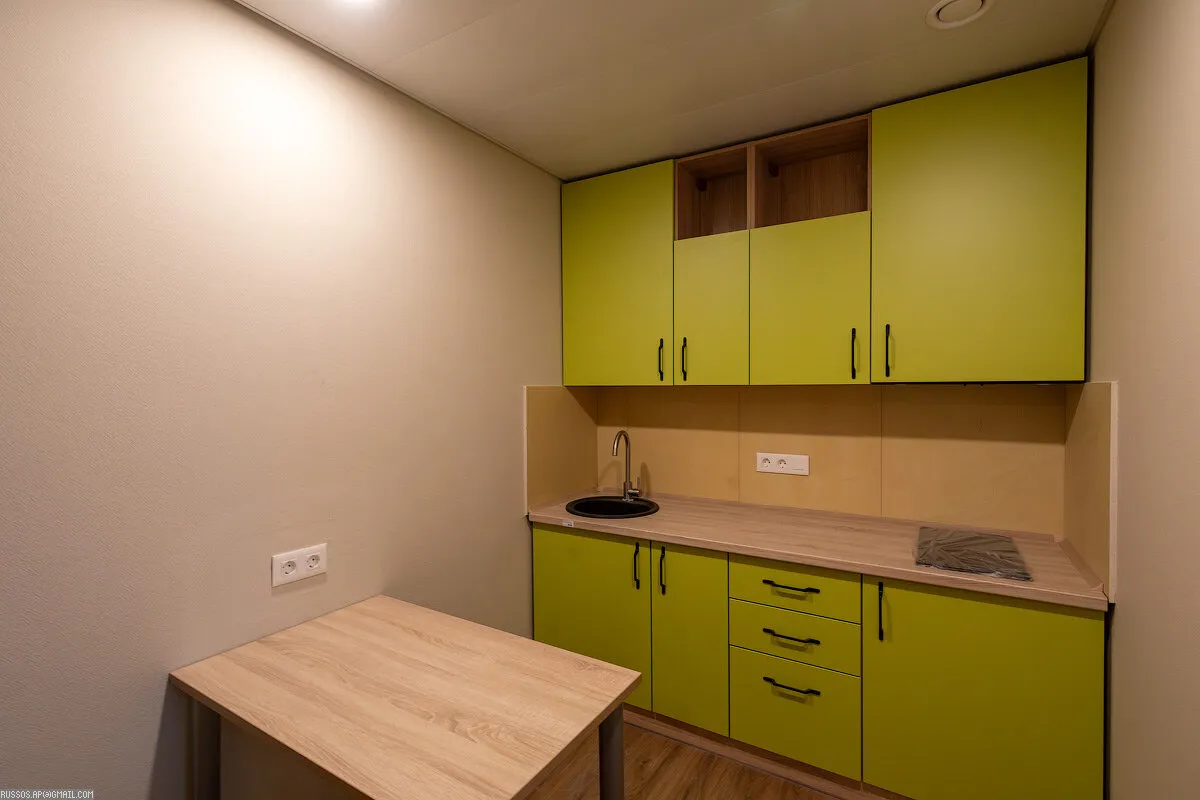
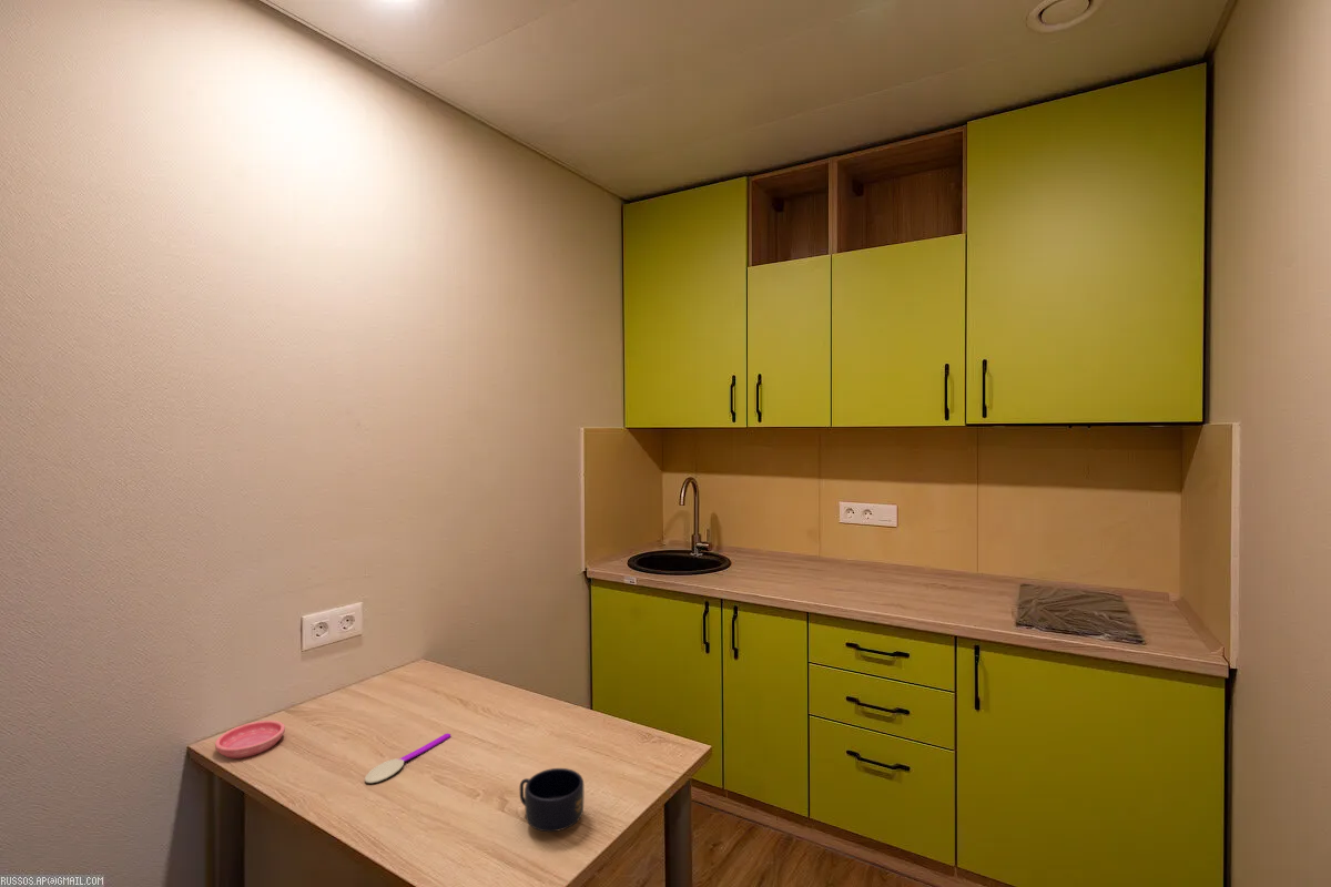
+ mug (549, 801)
+ spoon (410, 754)
+ saucer (251, 741)
